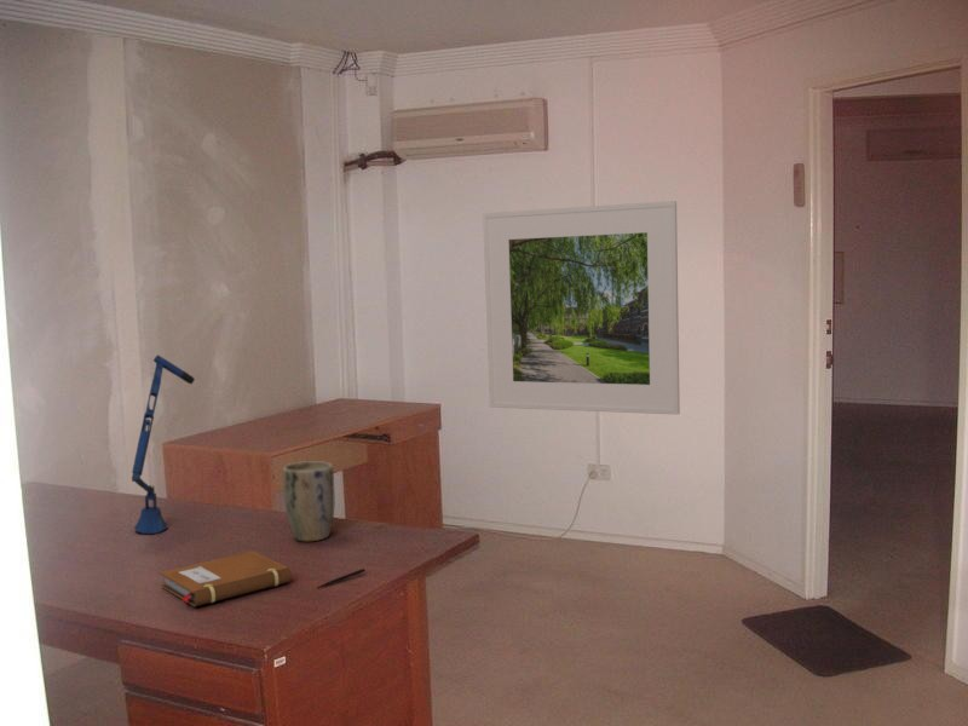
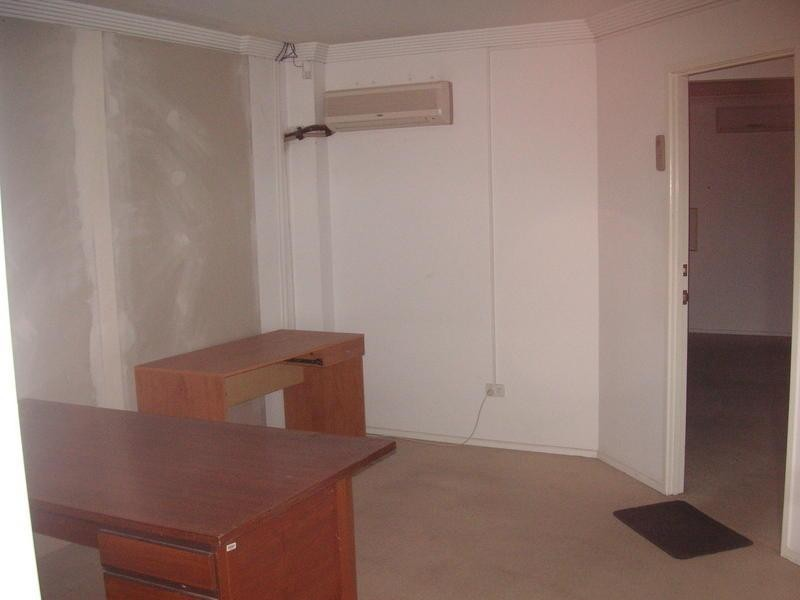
- plant pot (309, 501)
- desk lamp (148, 443)
- notebook (224, 578)
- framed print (577, 310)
- pen (340, 577)
